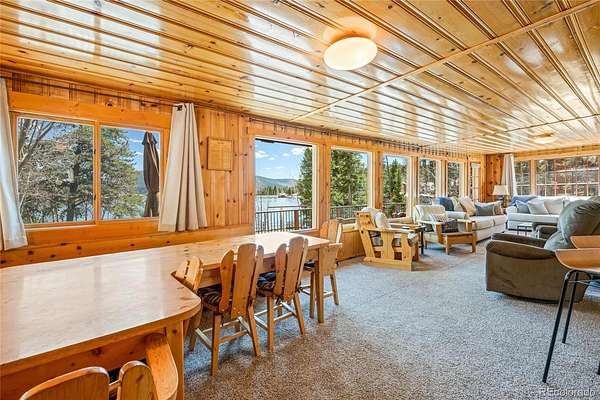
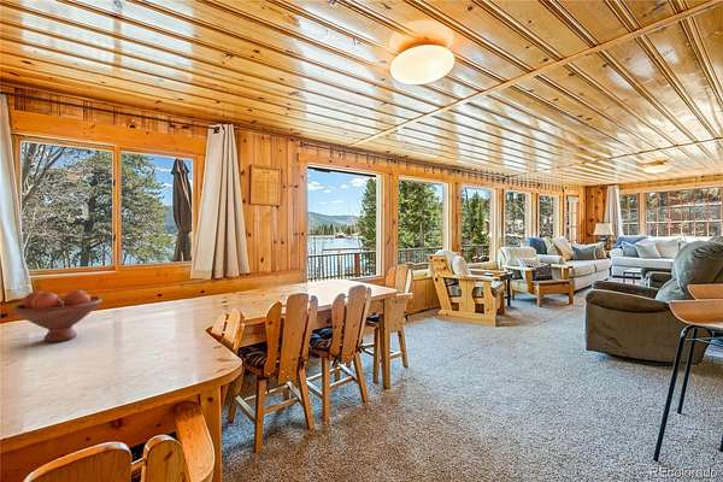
+ fruit bowl (59, 313)
